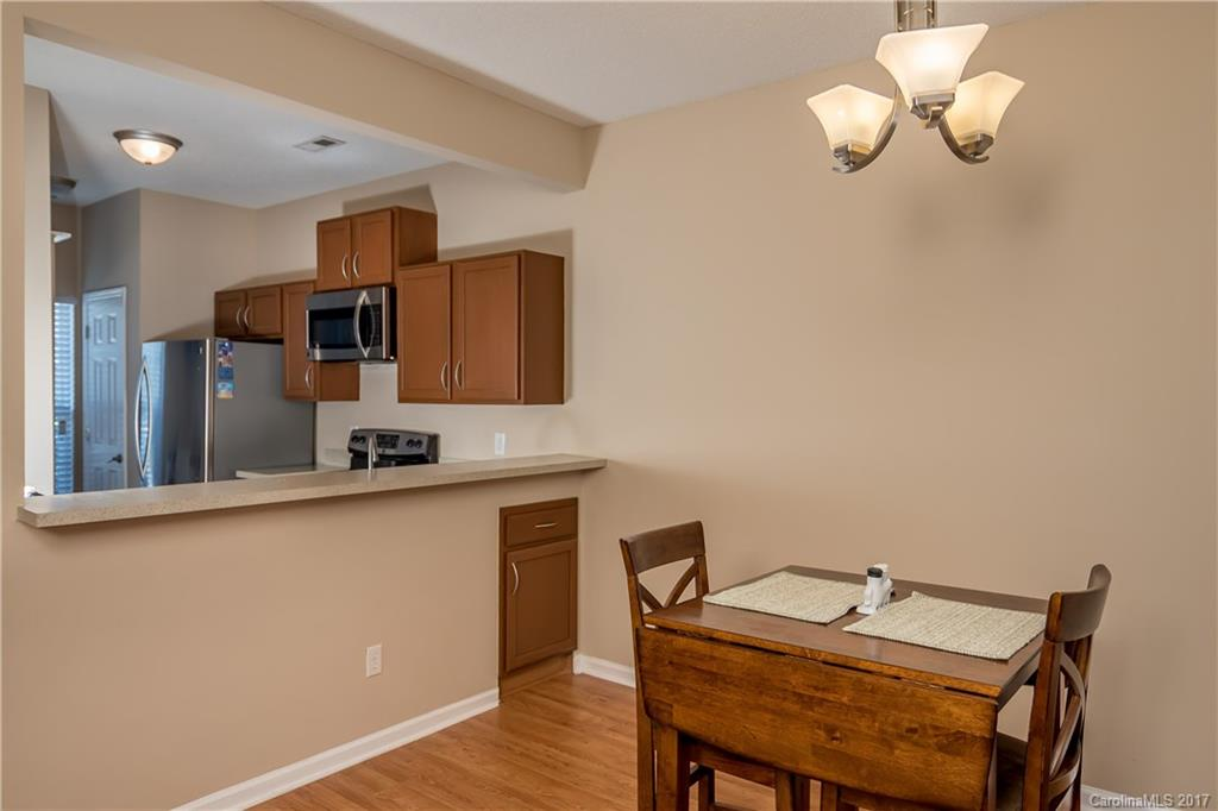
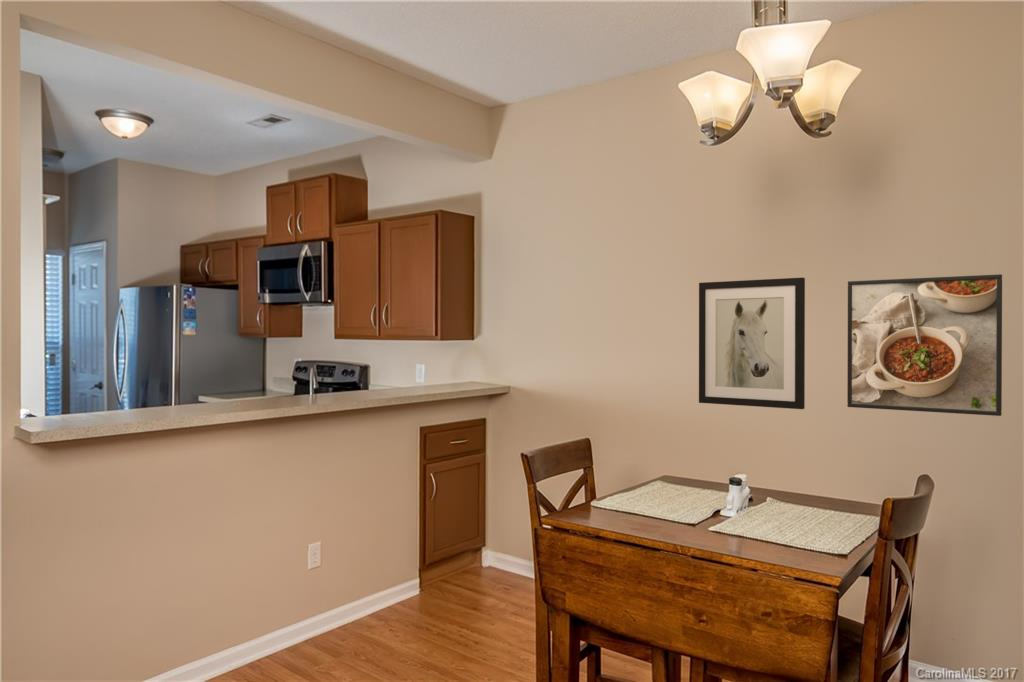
+ wall art (749, 343)
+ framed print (920, 344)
